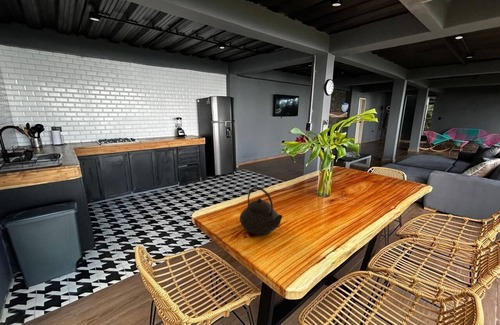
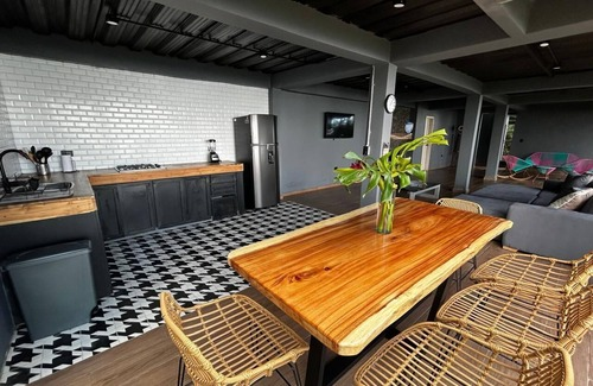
- teapot (262, 209)
